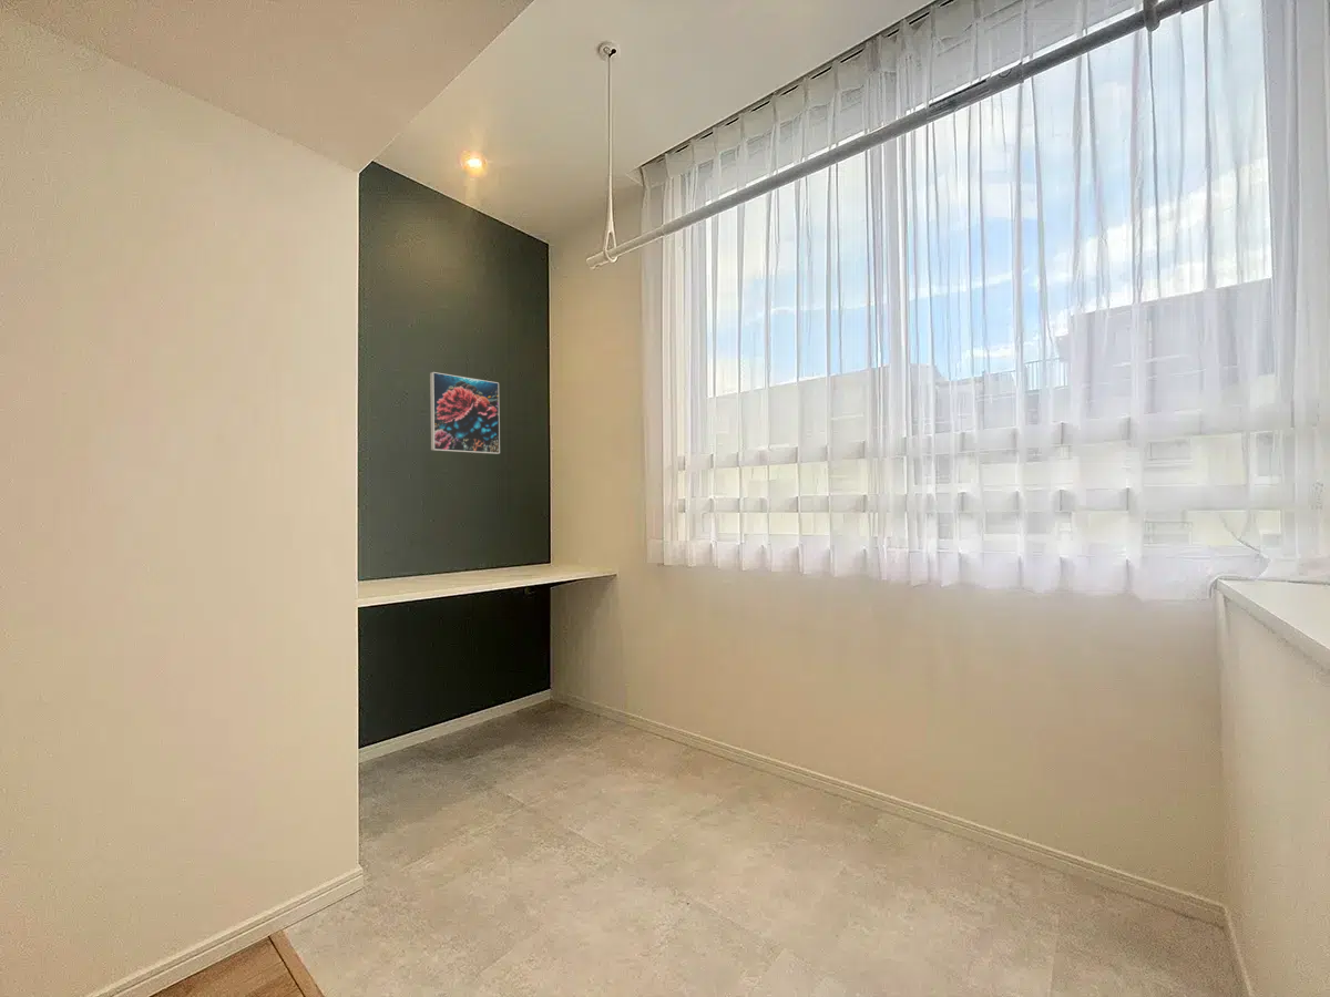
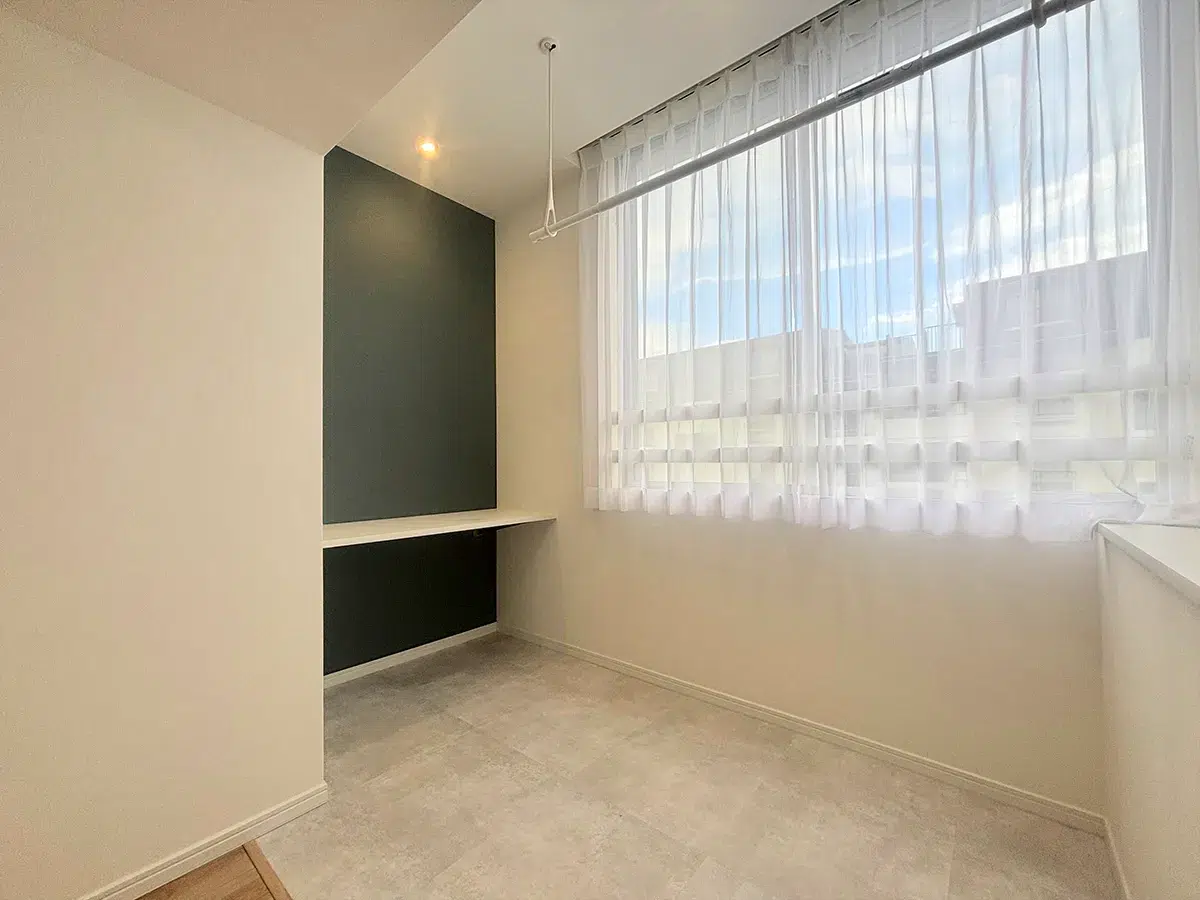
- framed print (466, 414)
